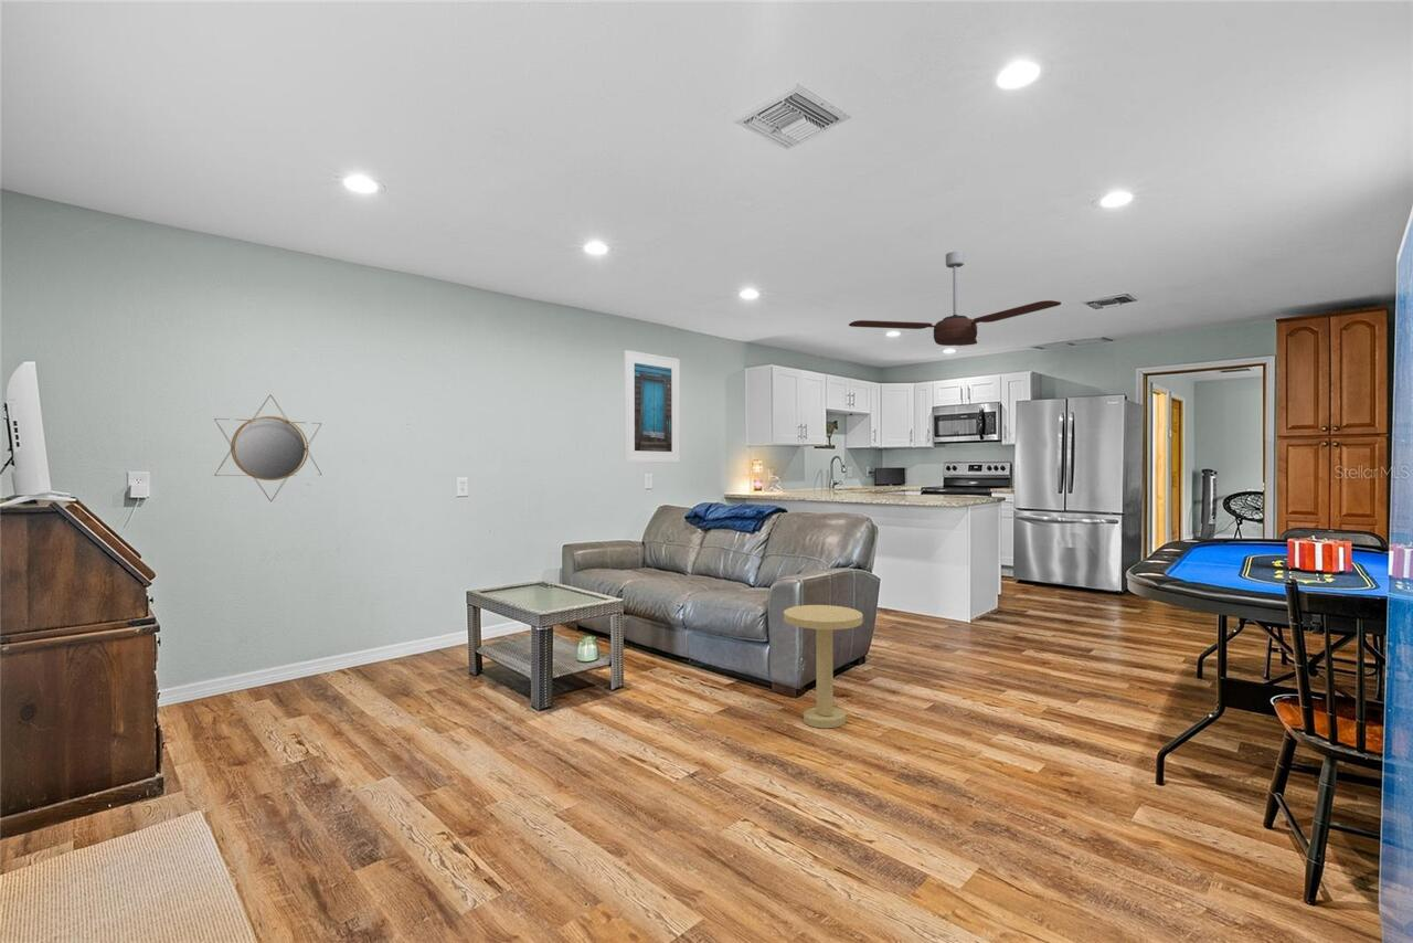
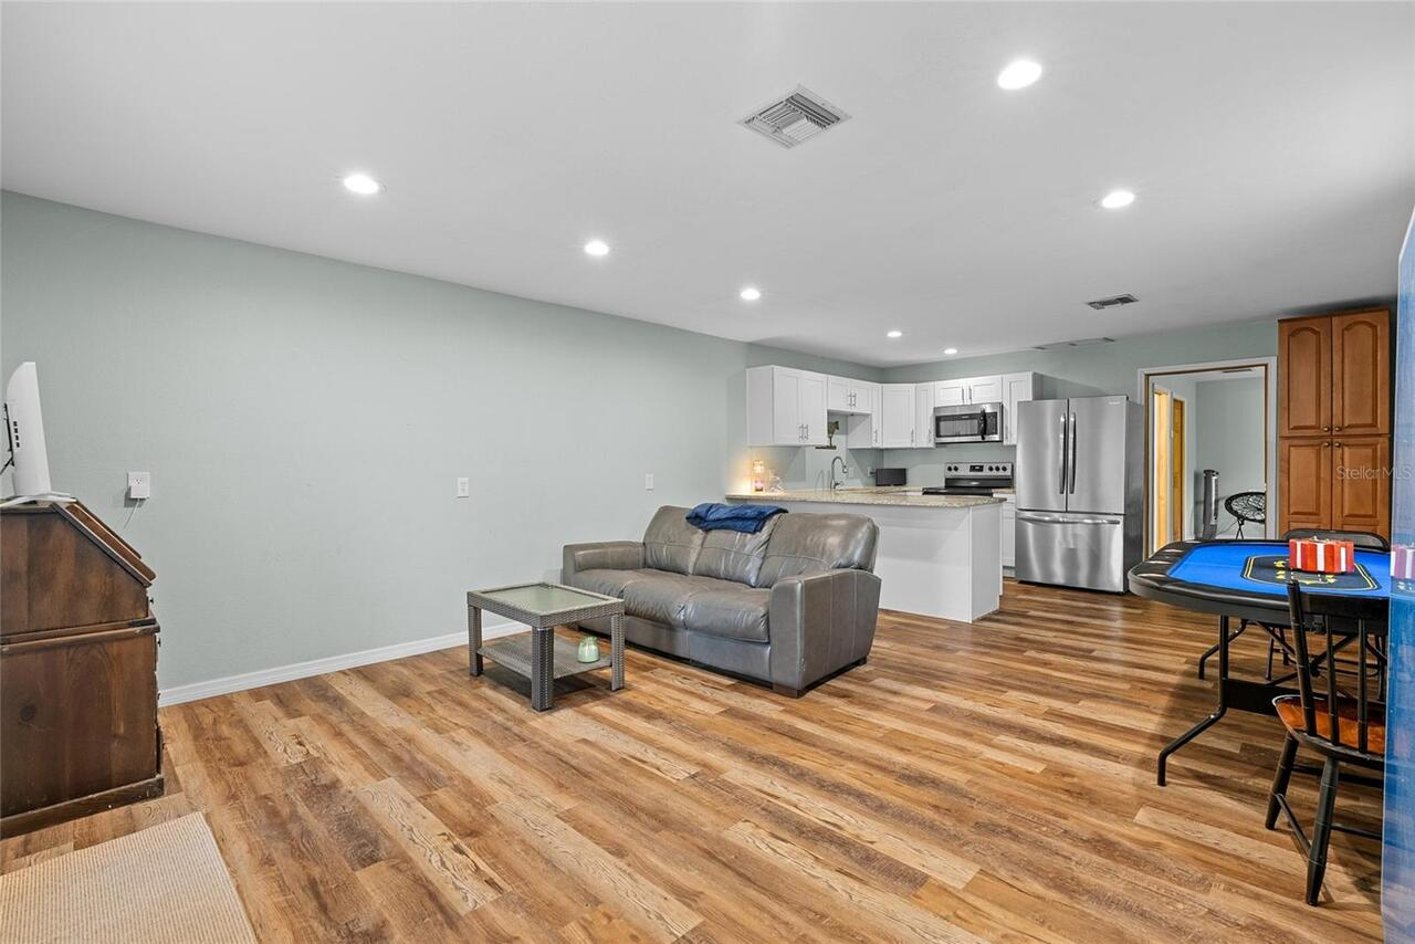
- ceiling fan (954, 303)
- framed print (652, 407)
- home mirror (270, 447)
- side table (822, 666)
